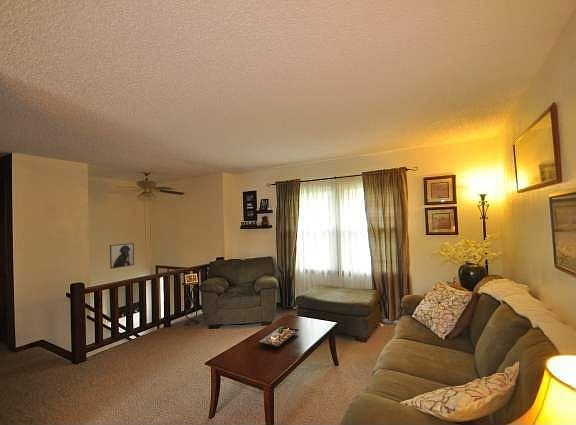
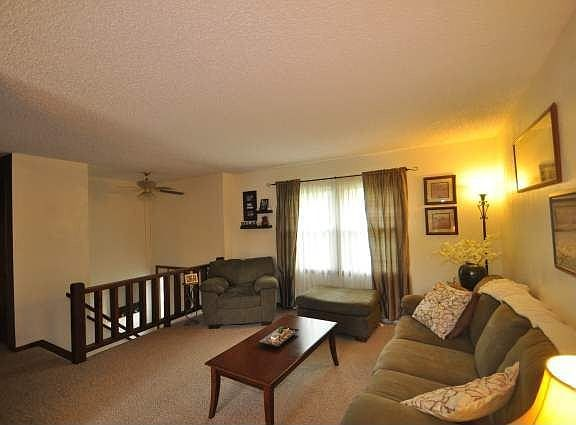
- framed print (122, 255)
